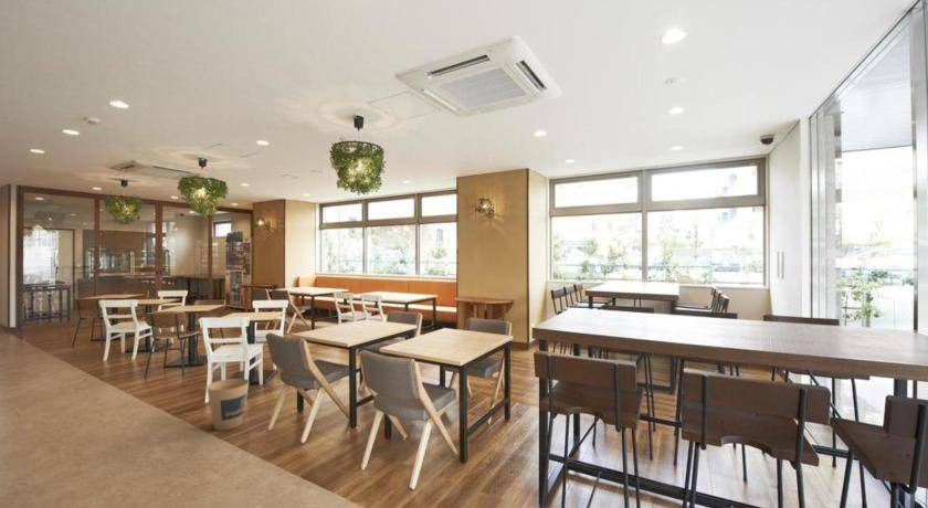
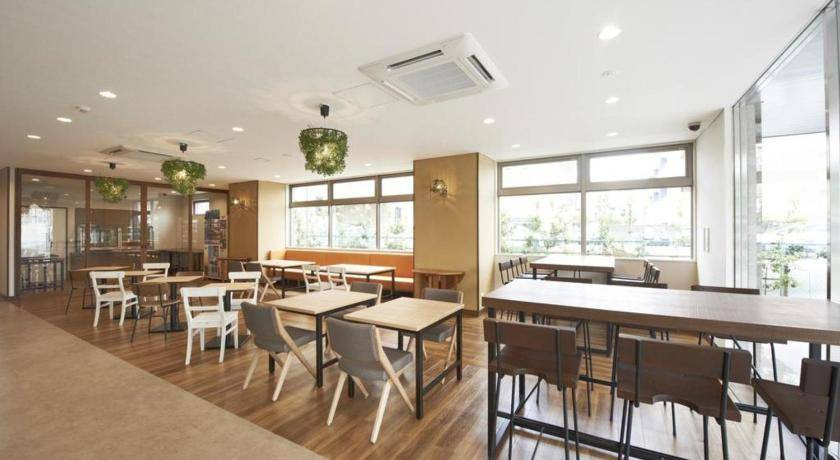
- trash can (228, 404)
